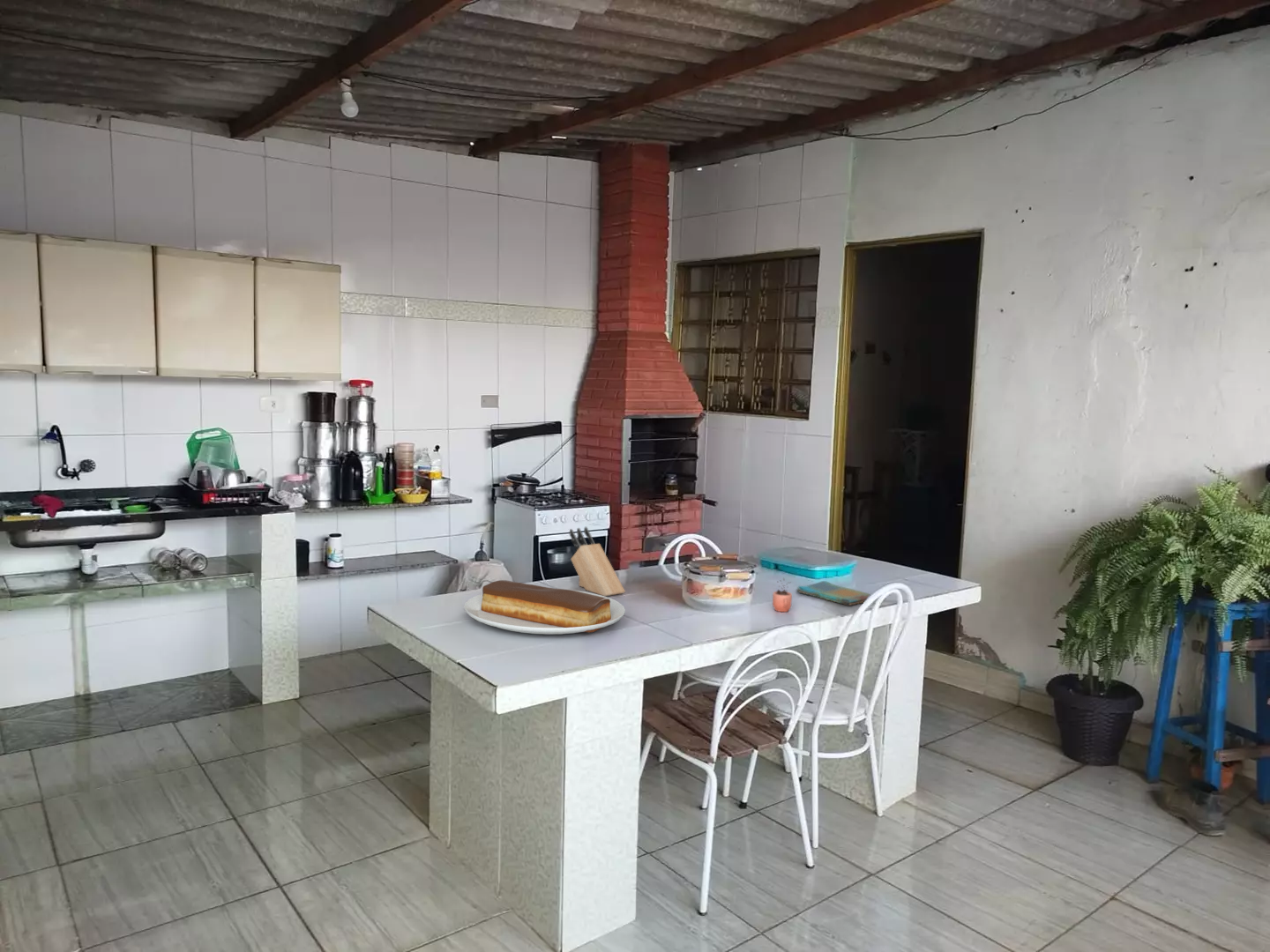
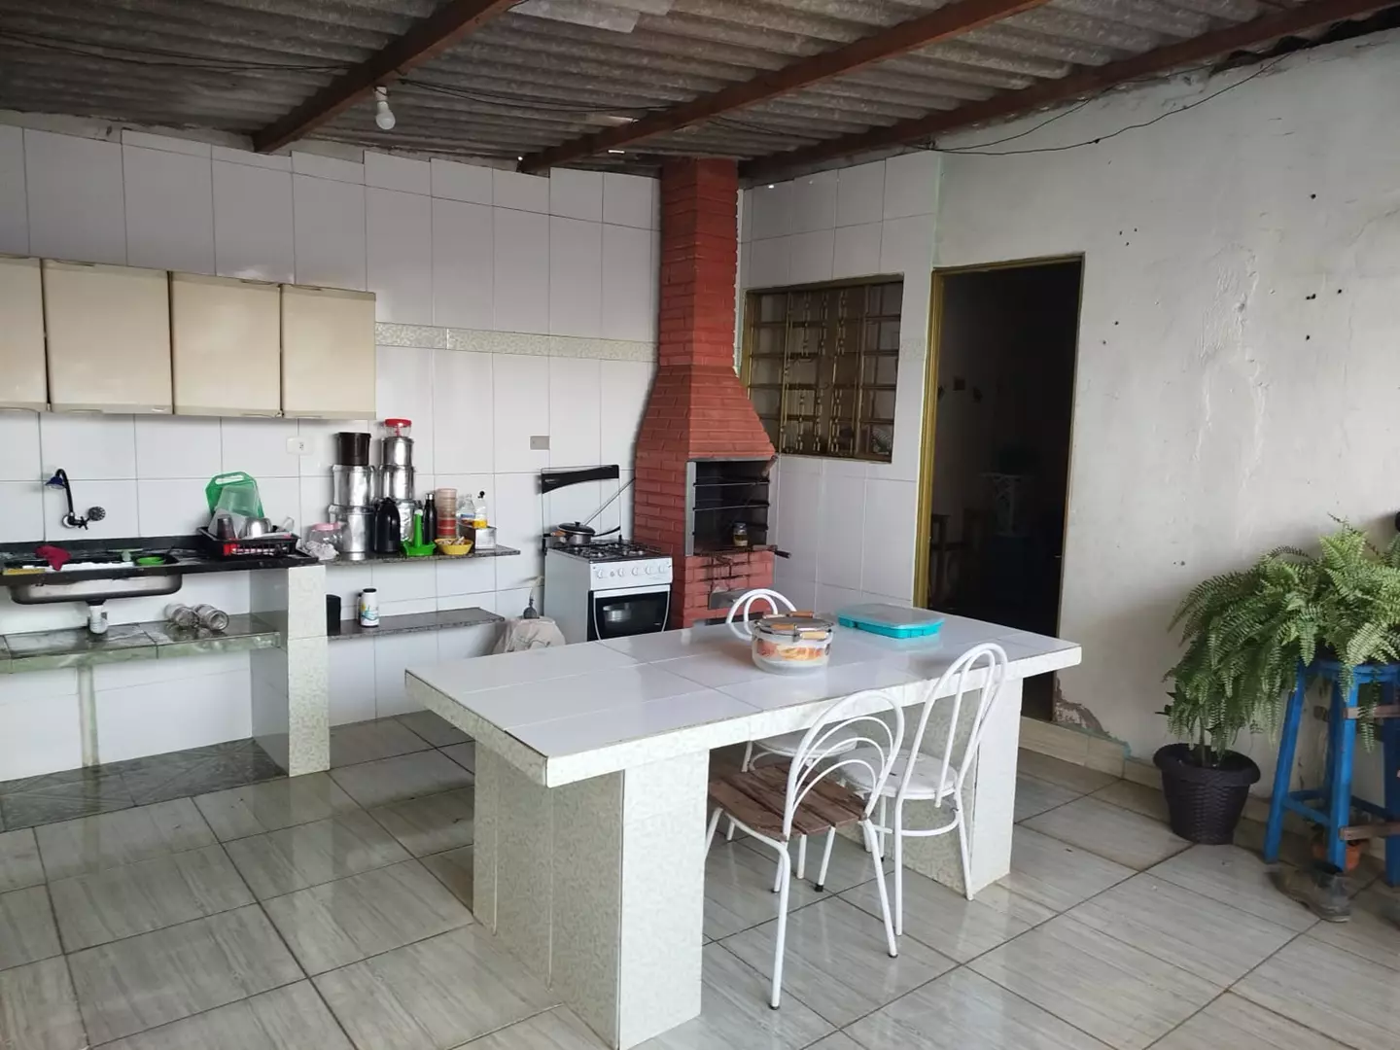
- cocoa (782, 594)
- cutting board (544, 604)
- dish towel (836, 592)
- knife block (594, 560)
